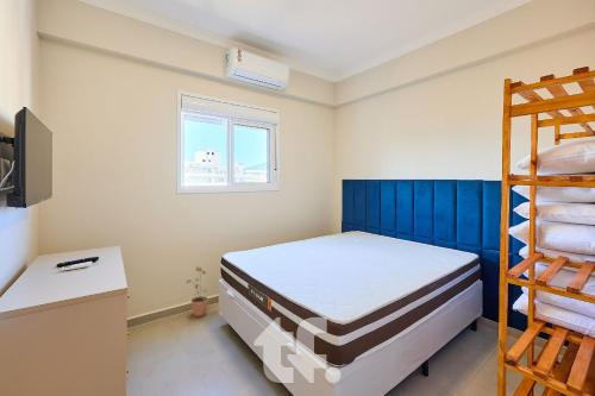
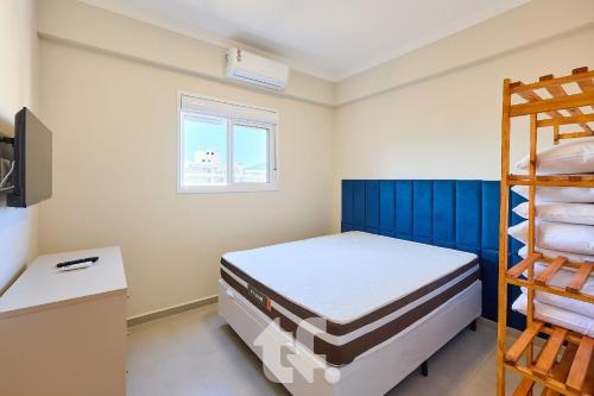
- potted plant (198, 293)
